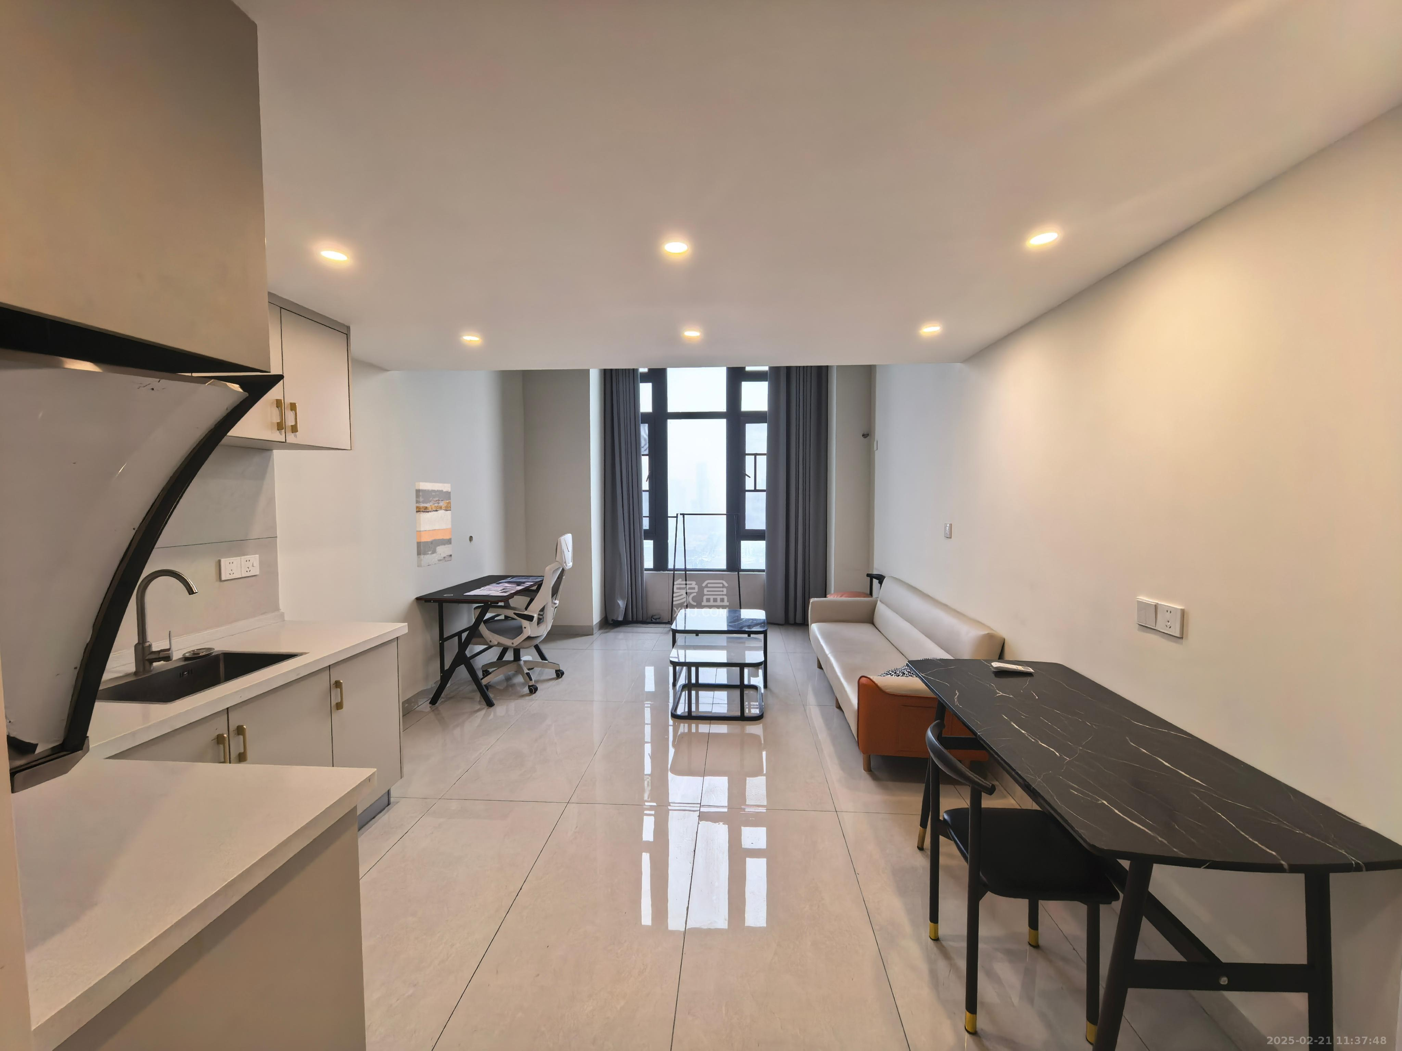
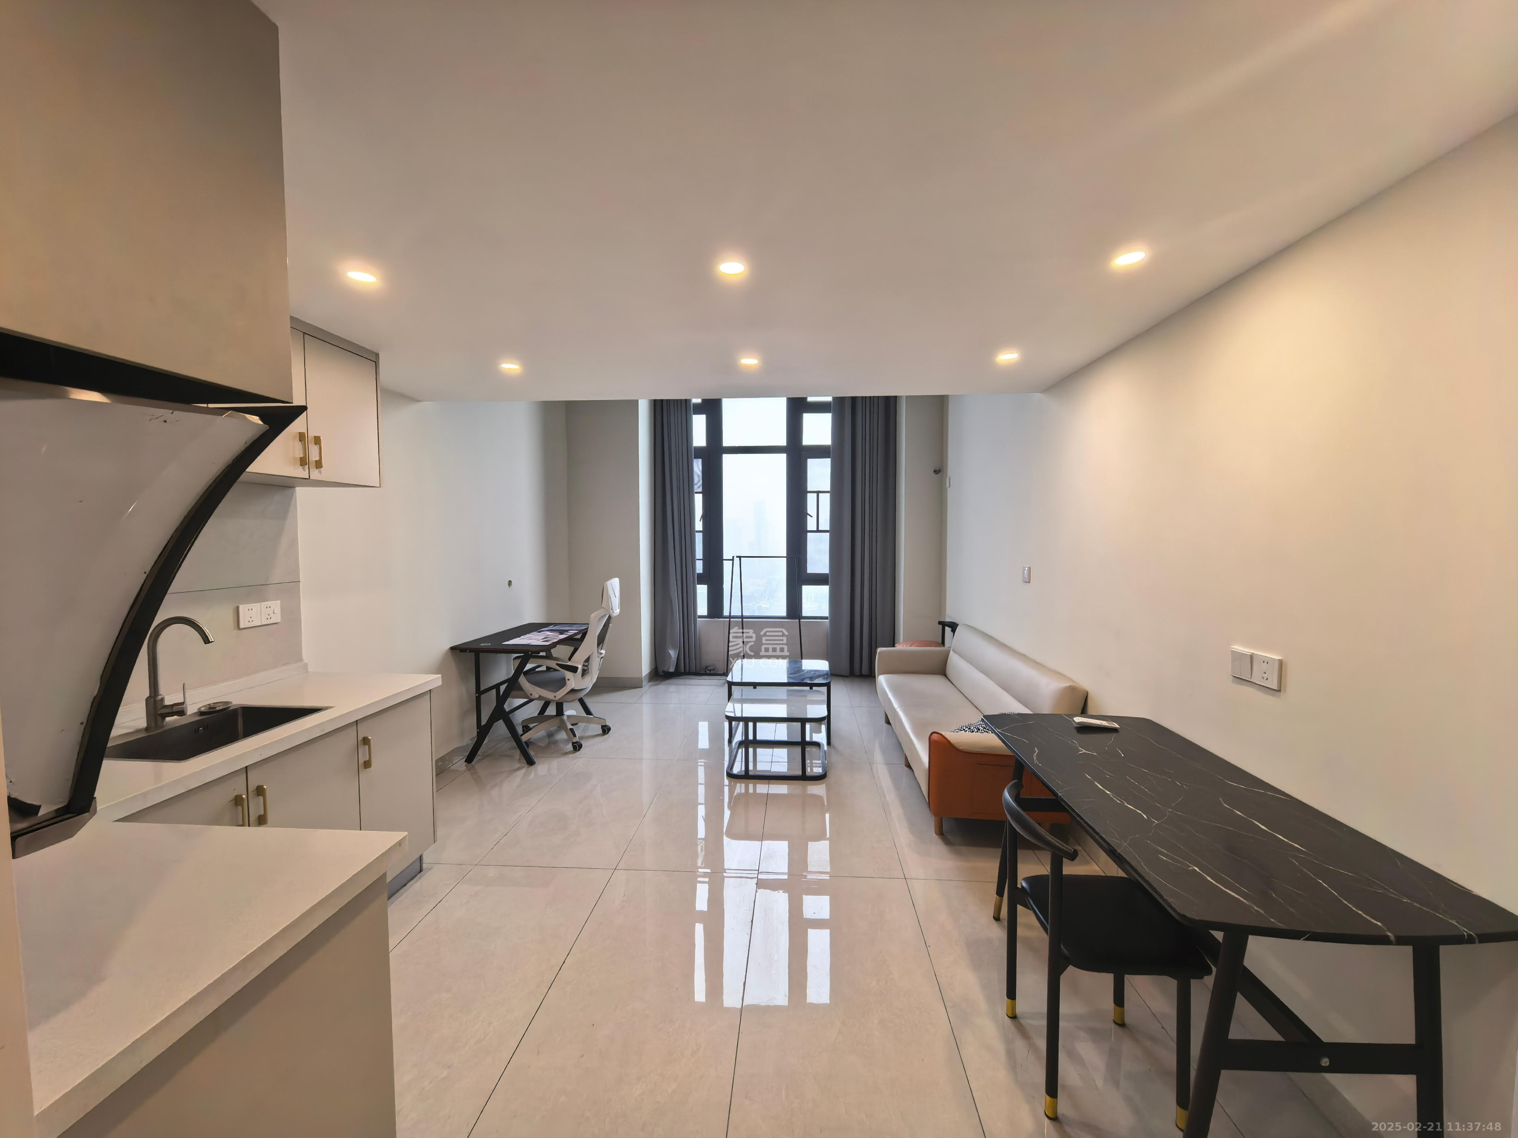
- wall art (434, 523)
